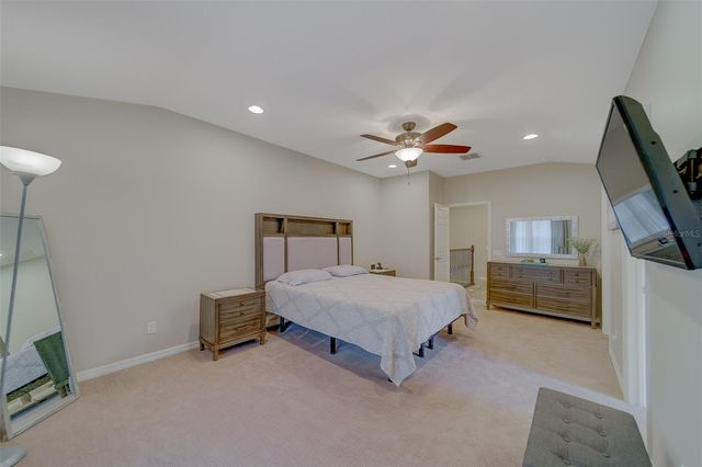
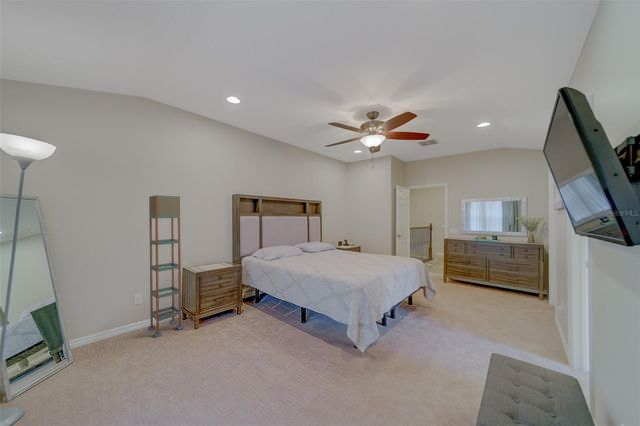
+ shelving unit (165, 264)
